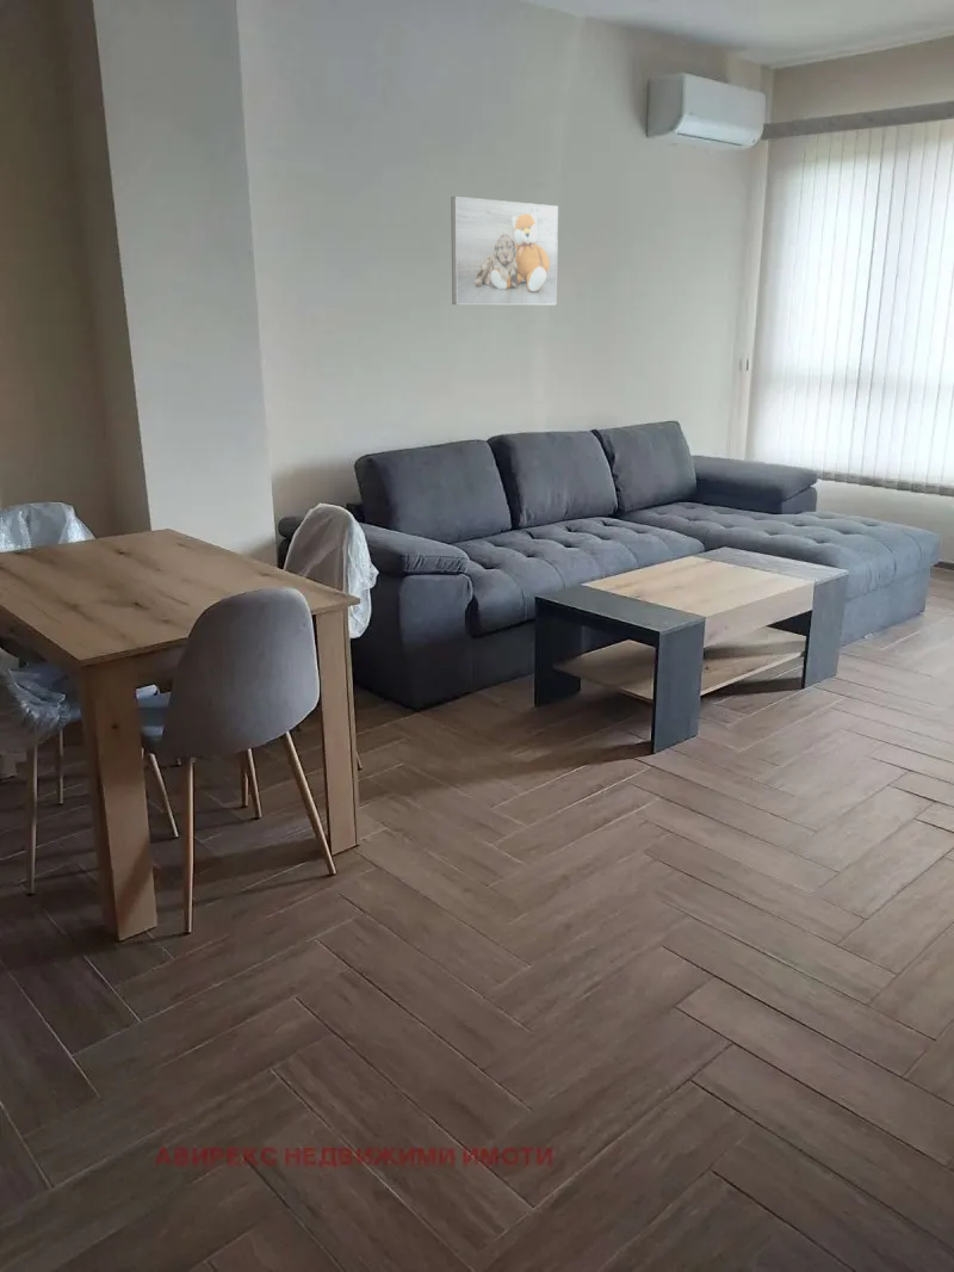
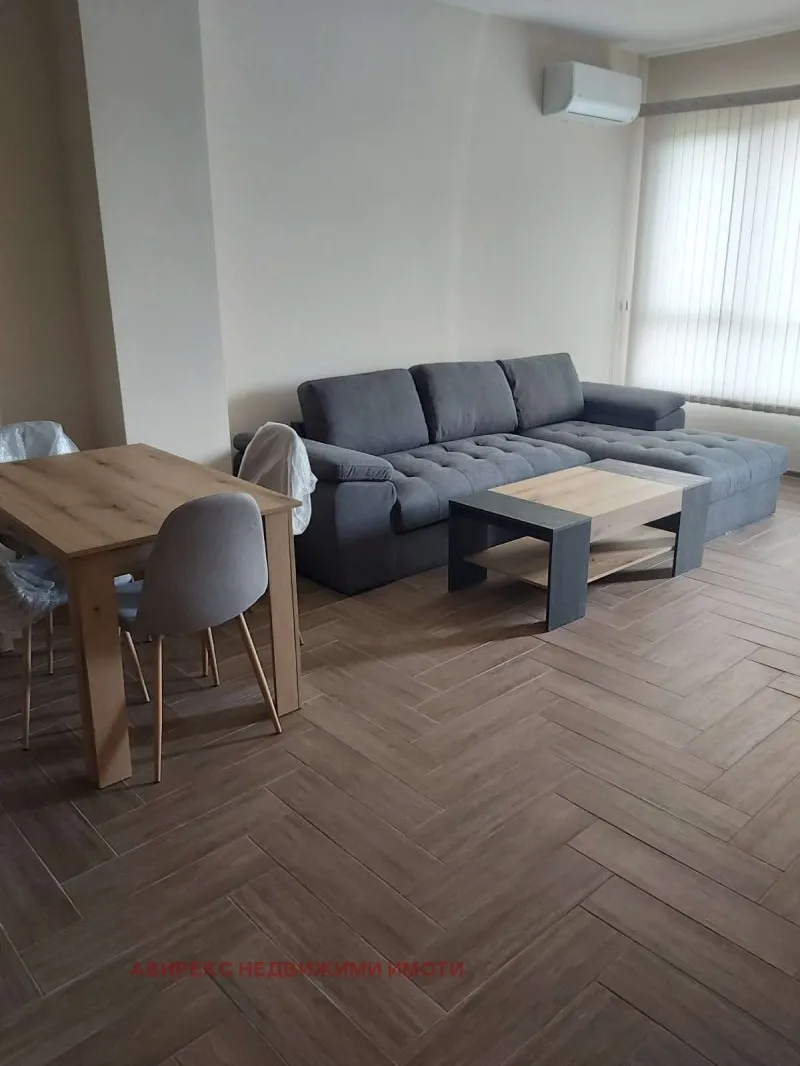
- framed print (506, 253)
